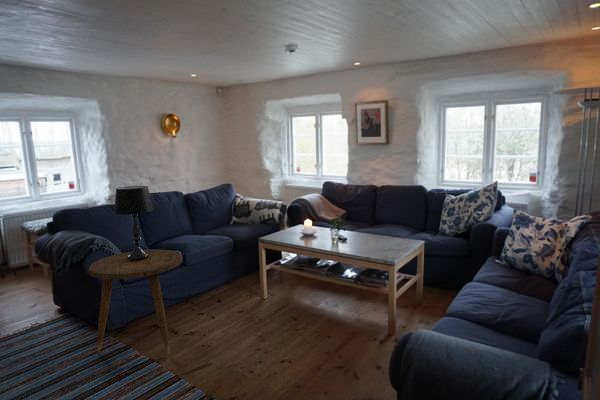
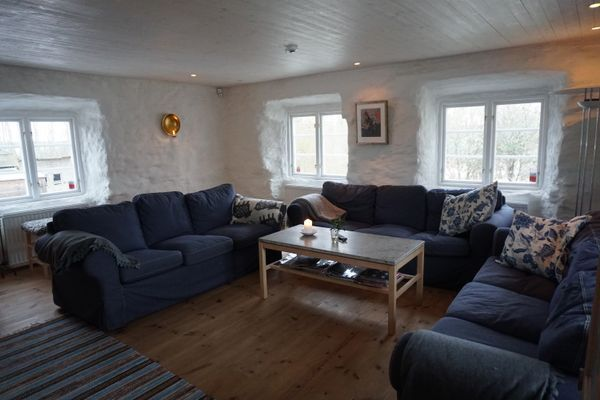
- side table (153, 300)
- table lamp (135, 222)
